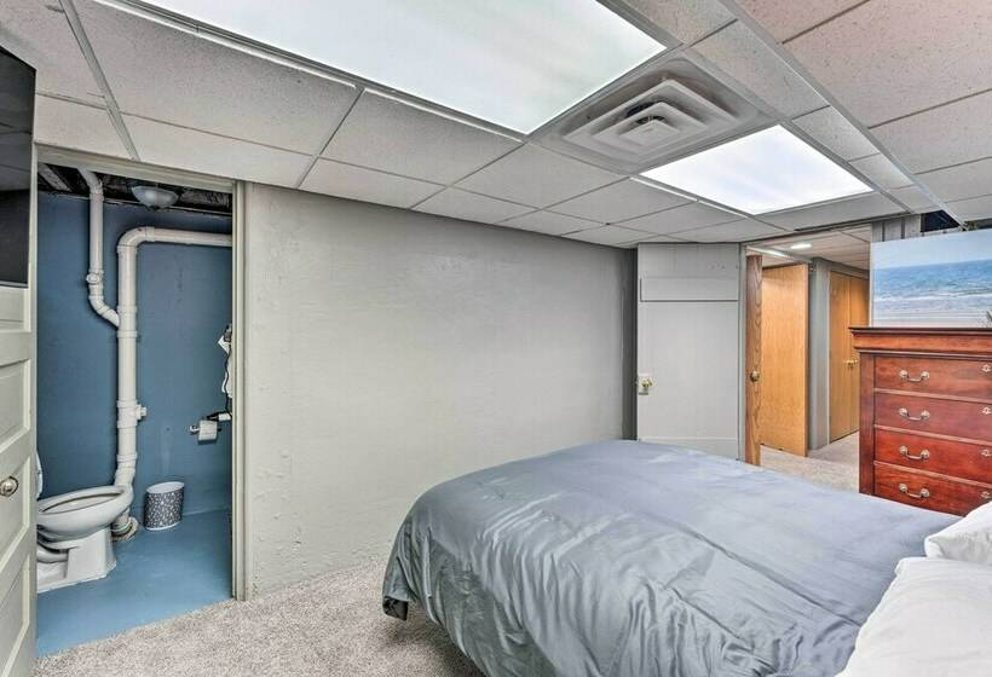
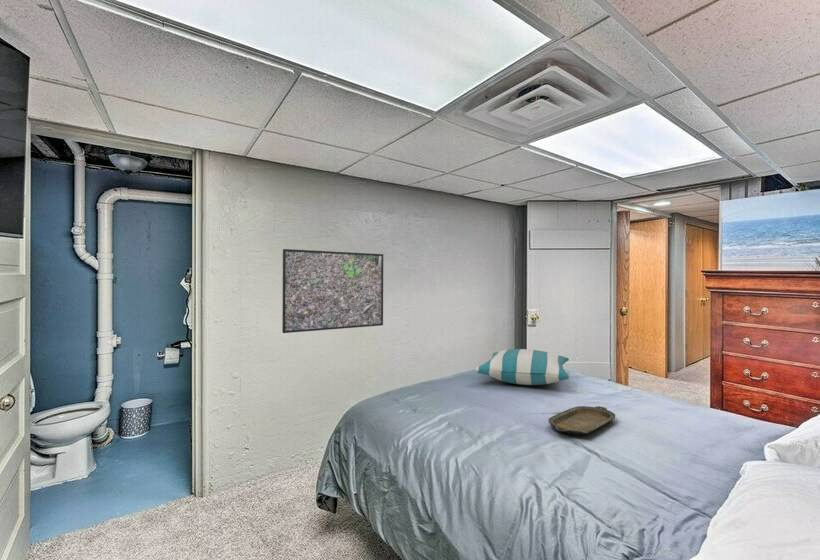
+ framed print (337, 290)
+ serving tray (582, 420)
+ pillow (524, 365)
